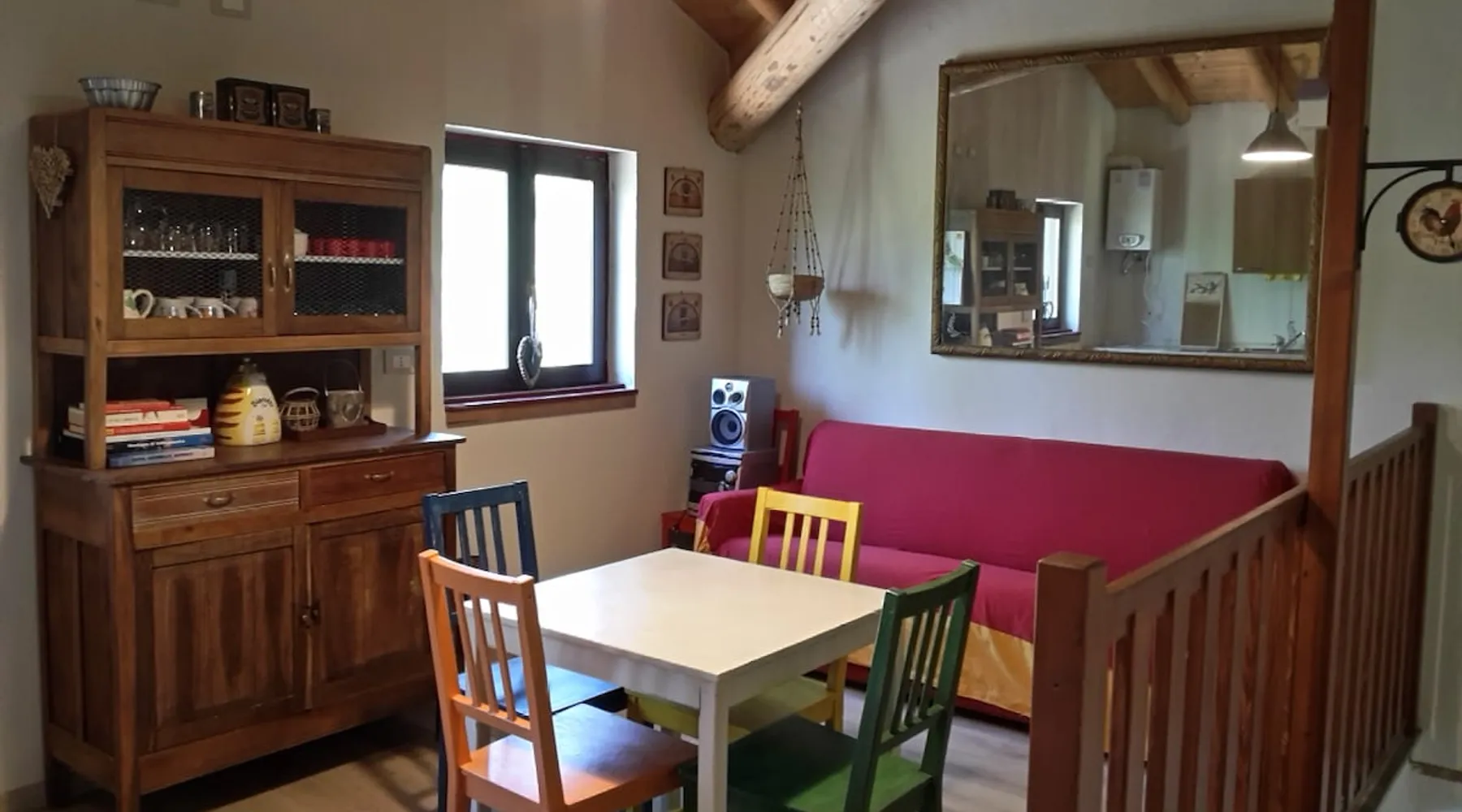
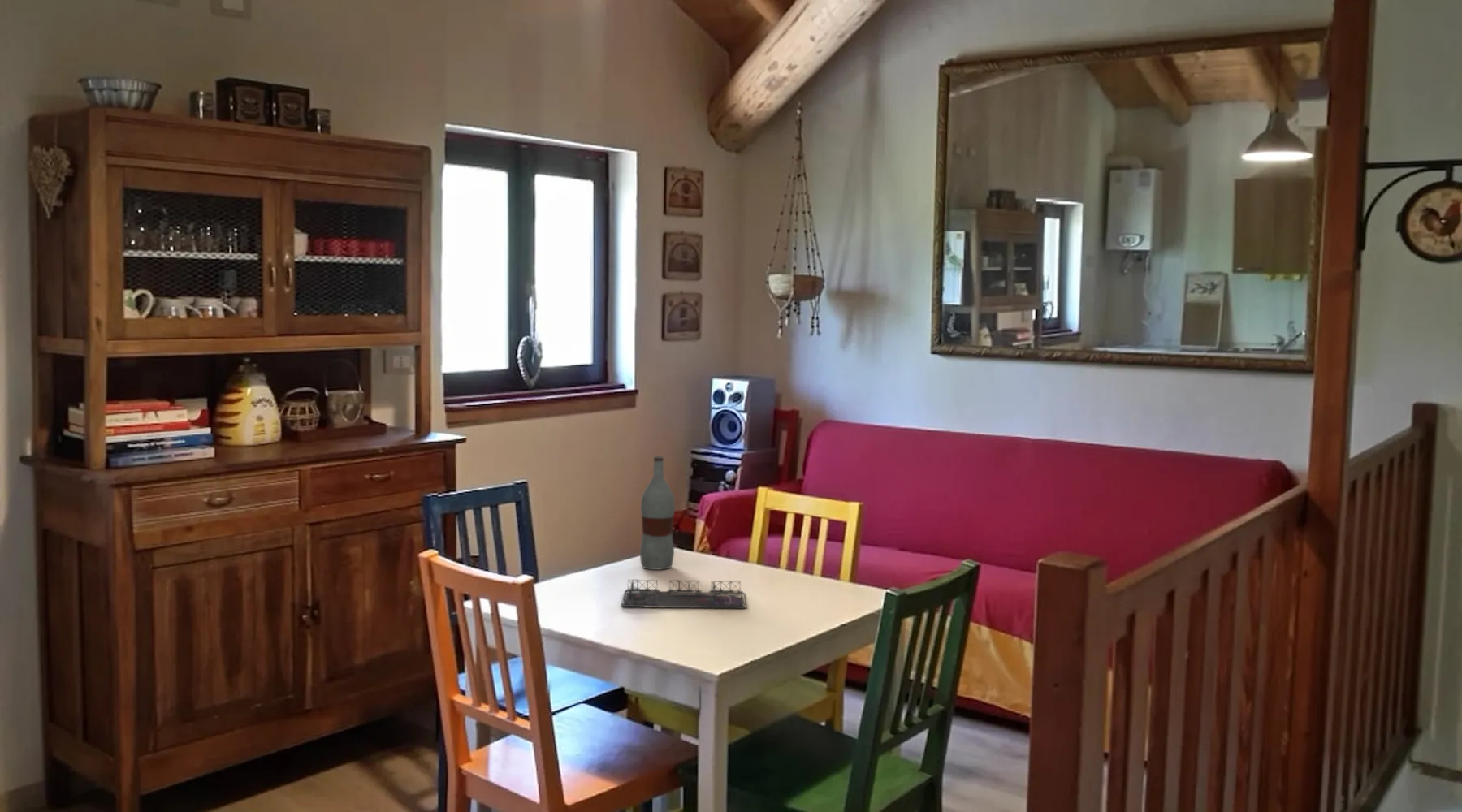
+ bottle (657, 512)
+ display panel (684, 592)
